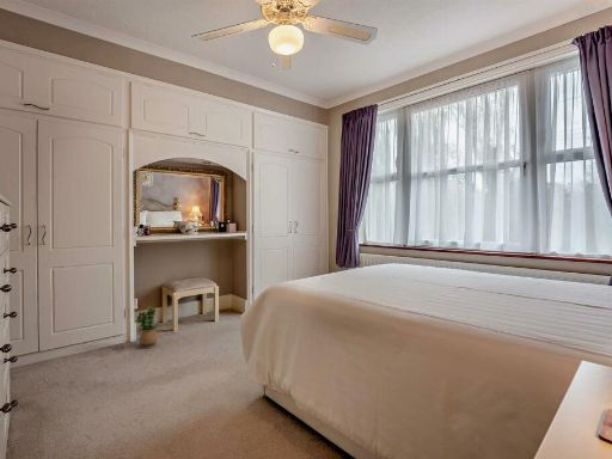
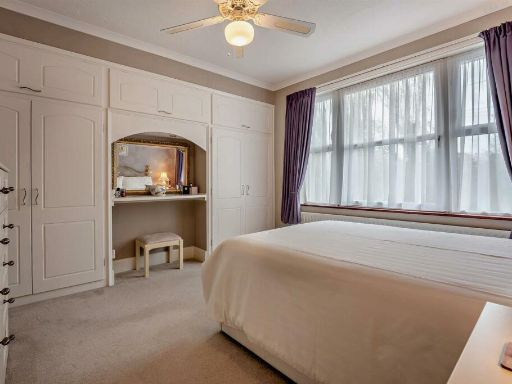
- potted plant (146, 326)
